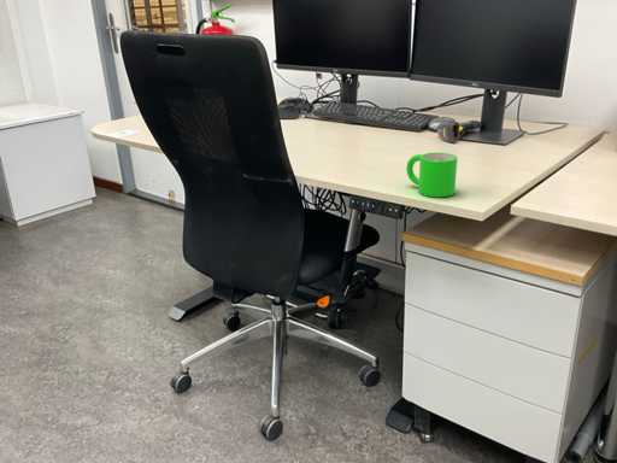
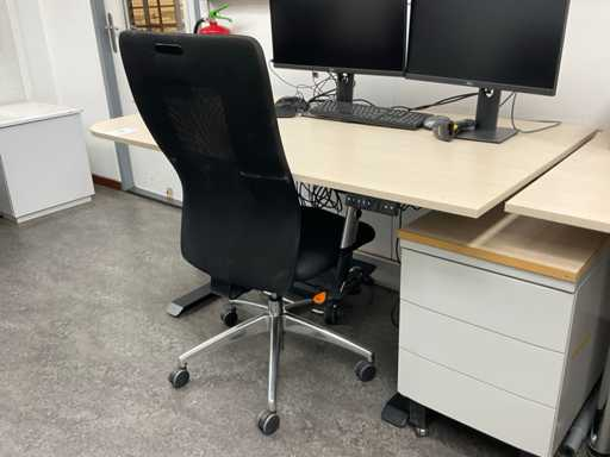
- mug (429, 172)
